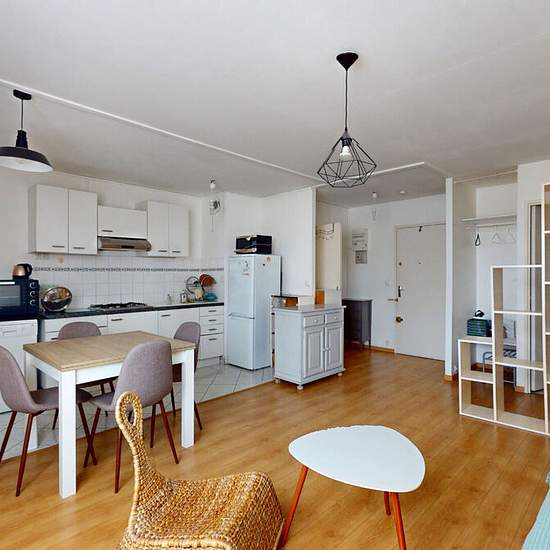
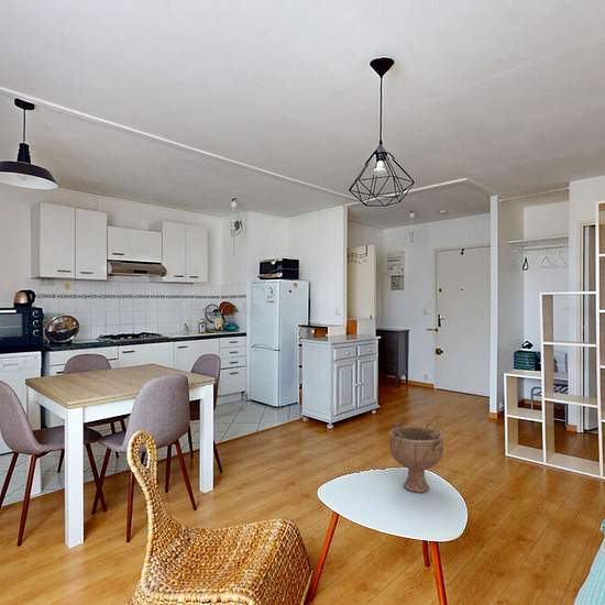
+ decorative bowl (416, 455)
